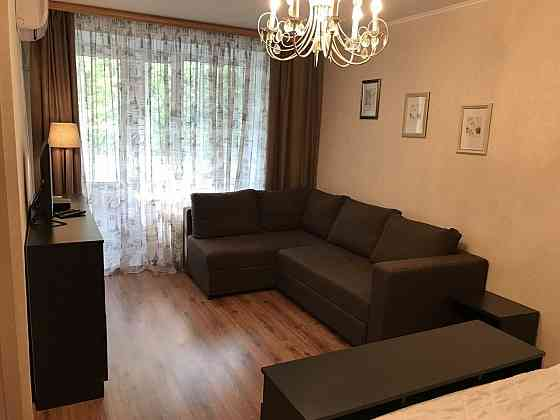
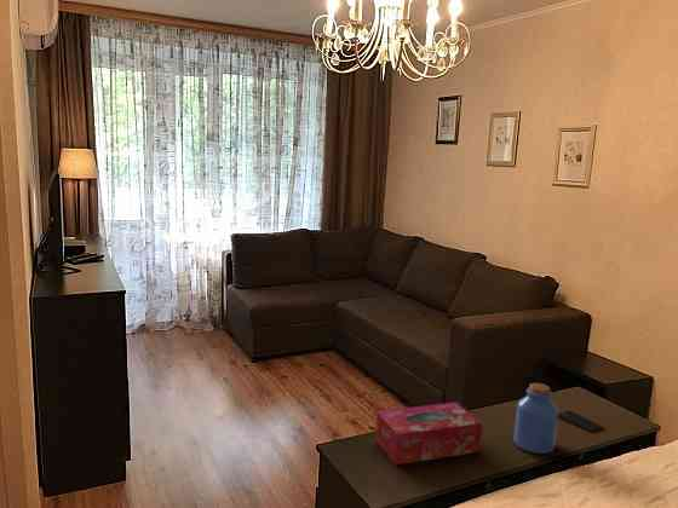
+ smartphone (579, 421)
+ jar (536, 415)
+ tissue box (427, 431)
